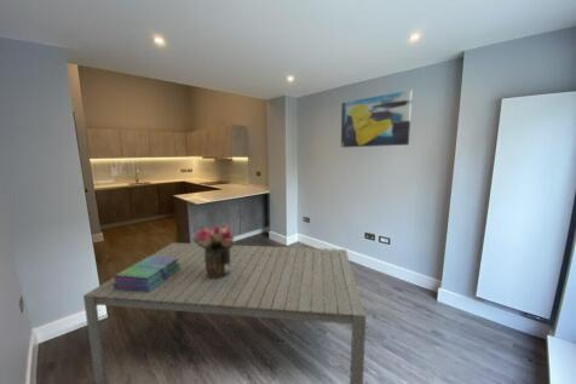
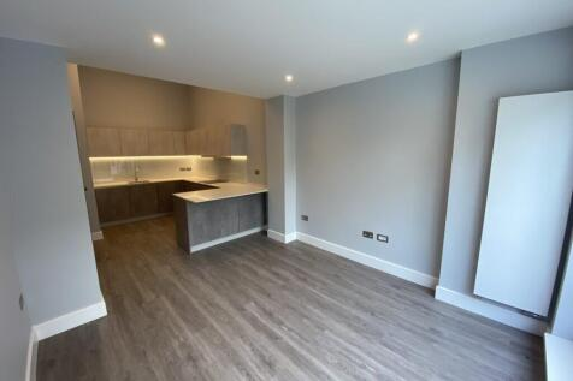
- stack of books (149, 271)
- dining table (241, 306)
- bouquet (217, 247)
- wall art (371, 121)
